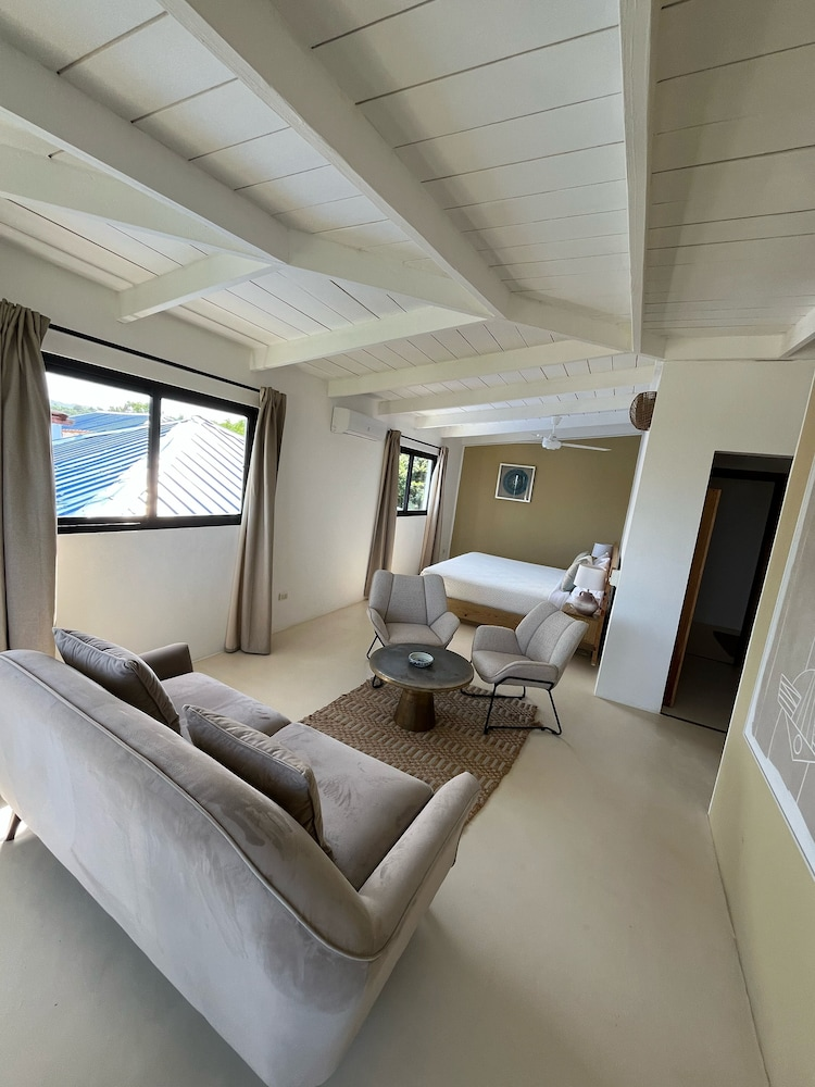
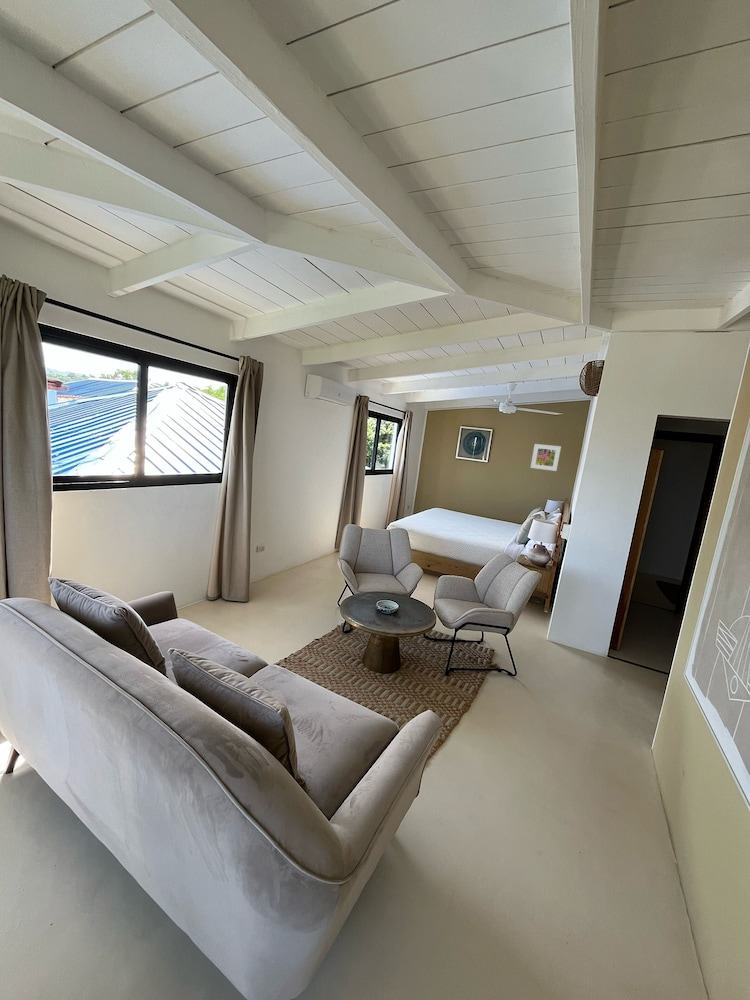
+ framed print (545, 457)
